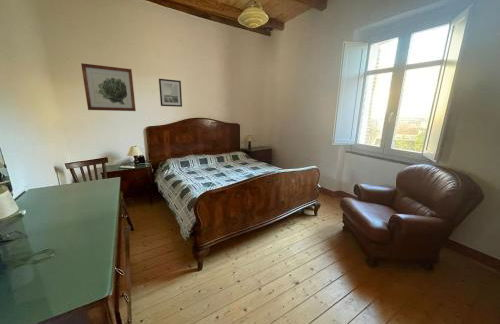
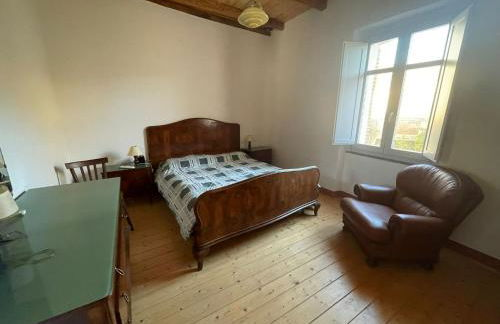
- wall art (170, 93)
- wall art (110, 89)
